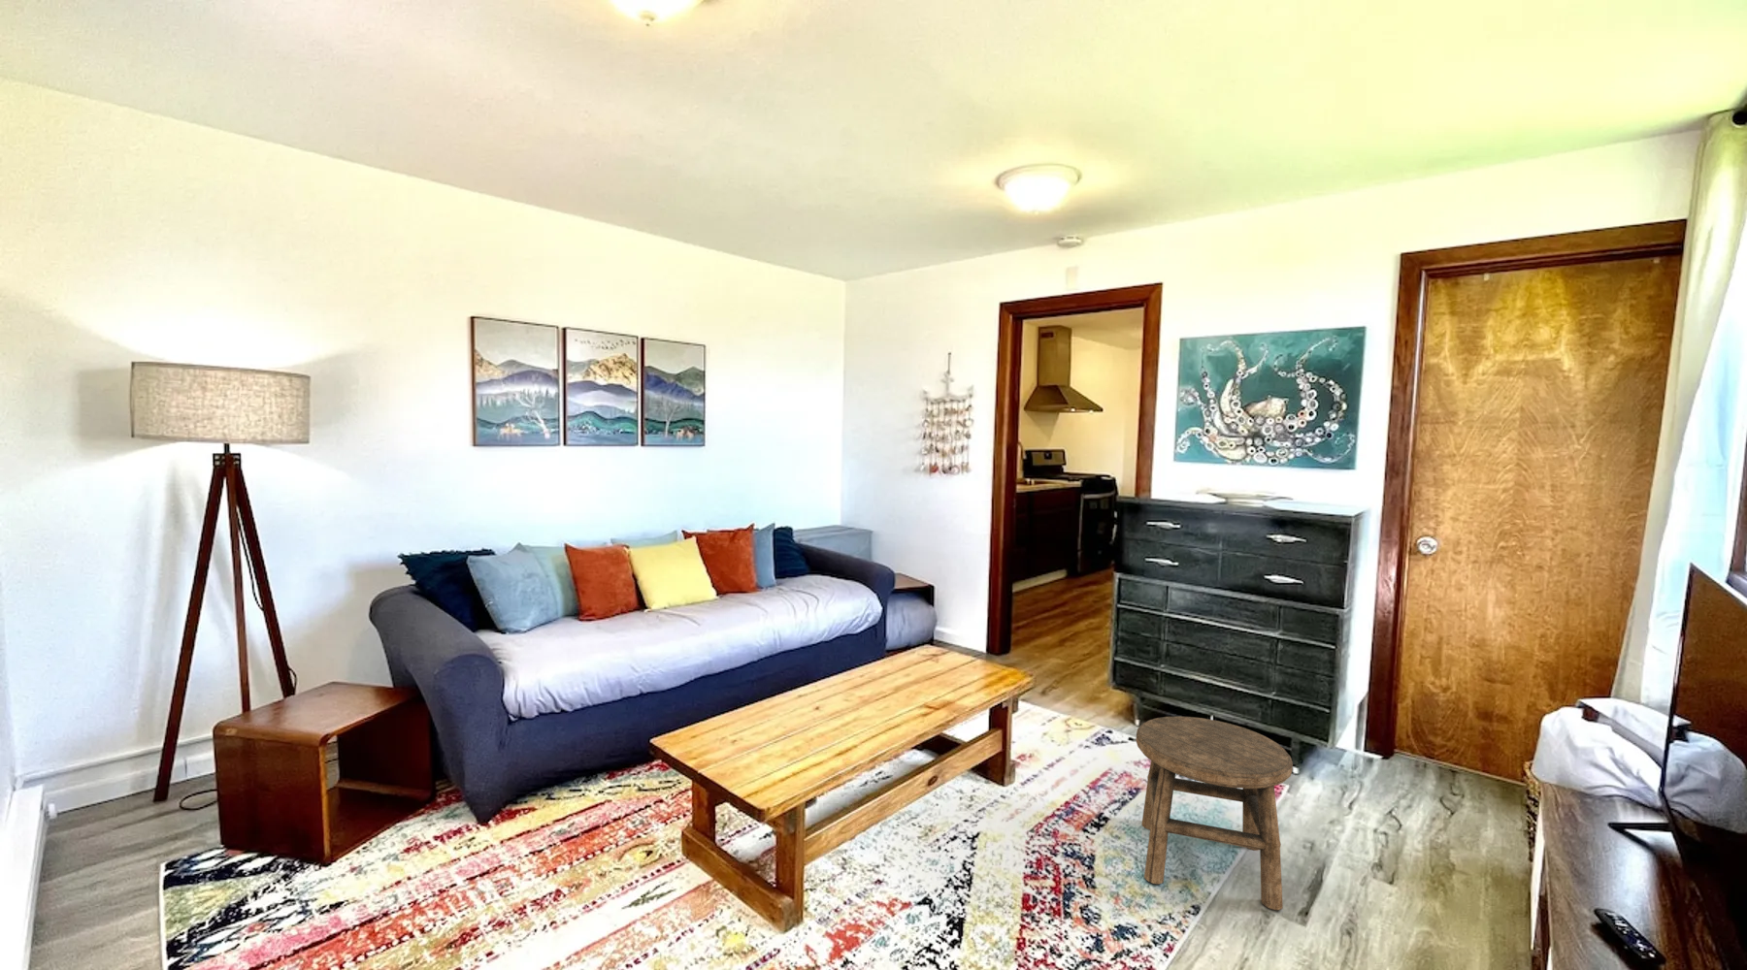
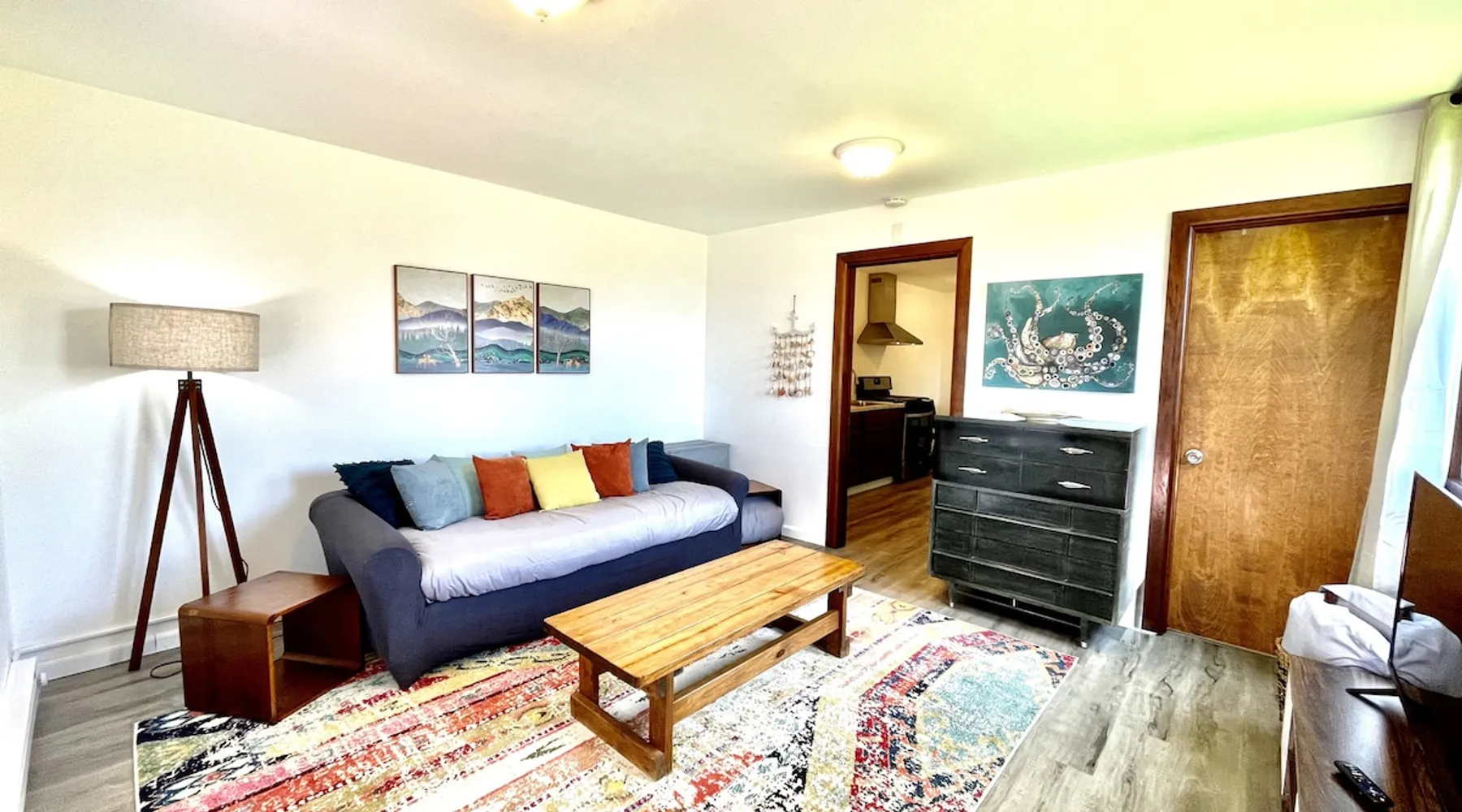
- stool (1207, 796)
